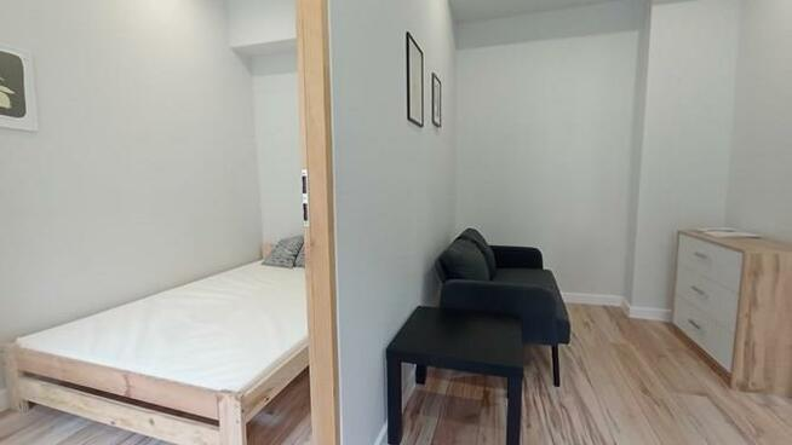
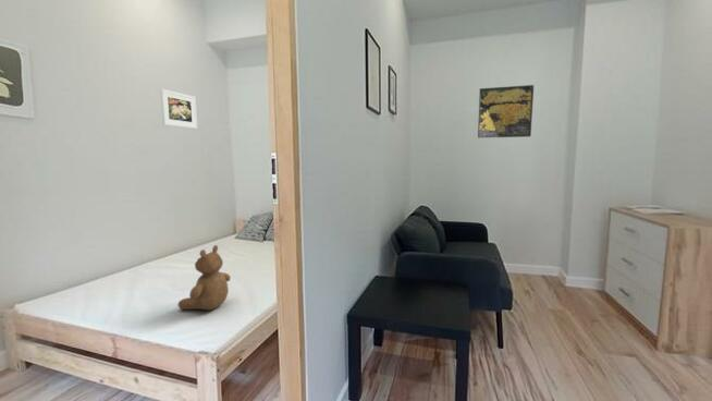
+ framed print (504, 112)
+ teddy bear (202, 277)
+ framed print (180, 110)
